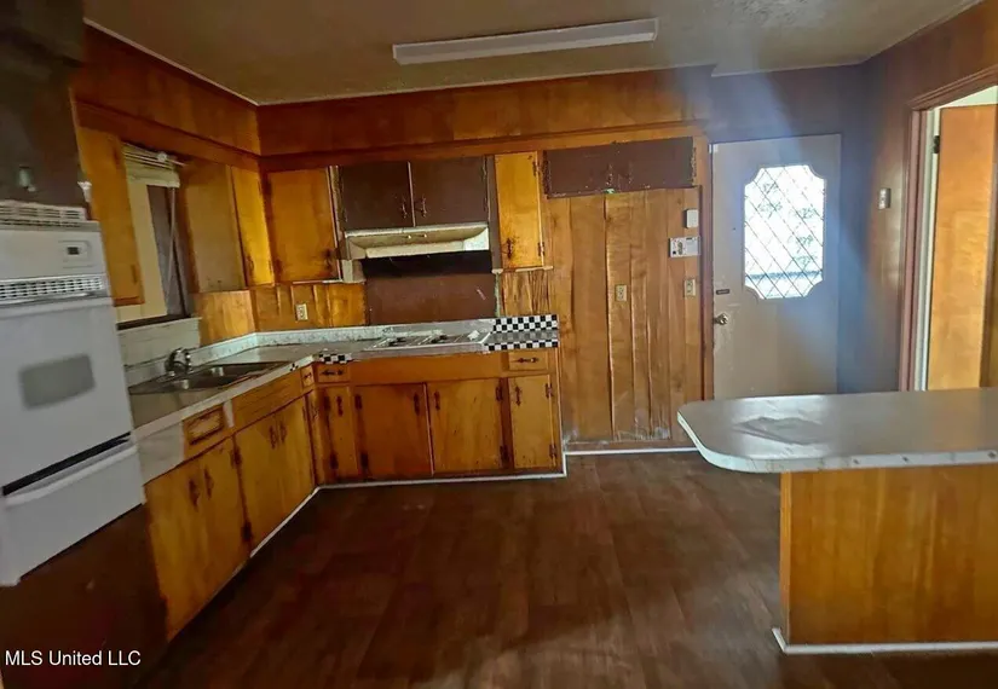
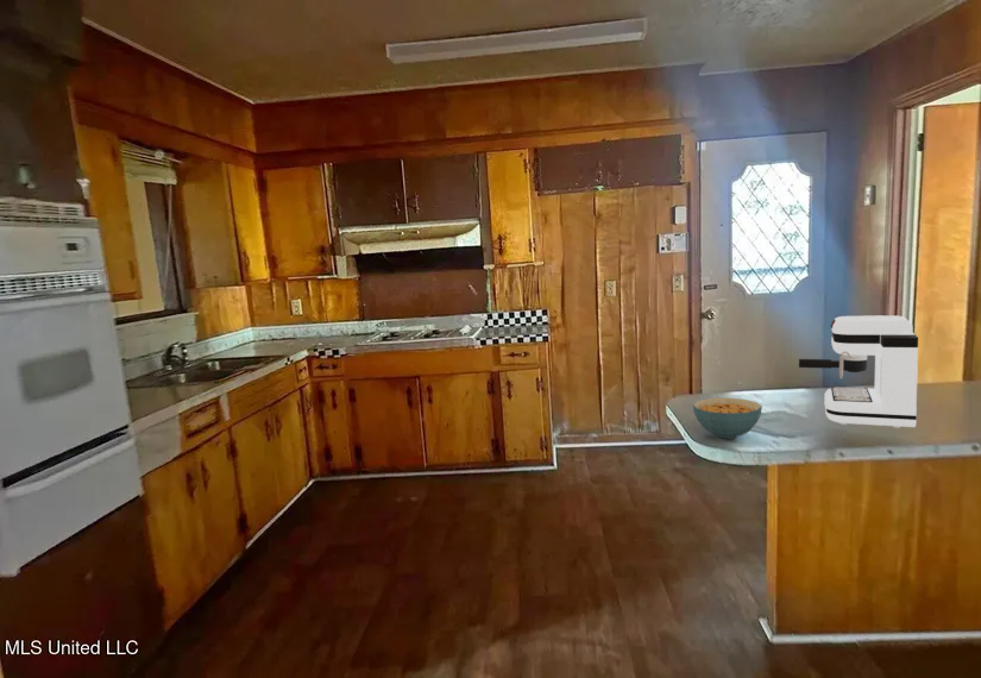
+ coffee maker (866, 369)
+ cereal bowl (727, 420)
